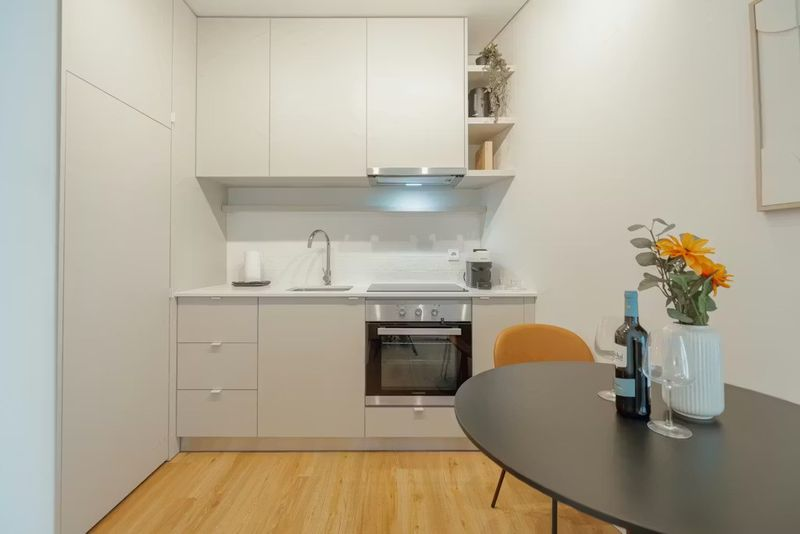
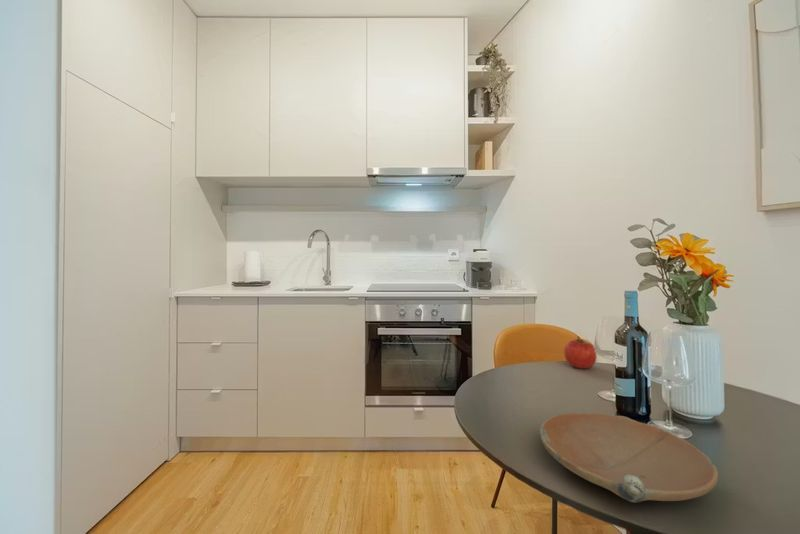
+ bowl (619, 450)
+ apple (580, 351)
